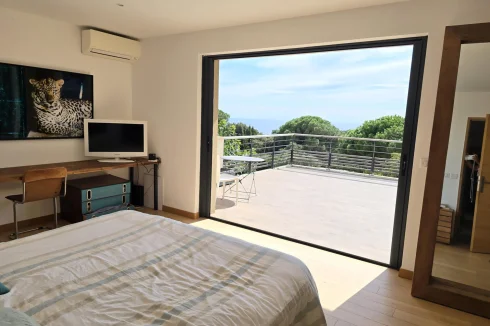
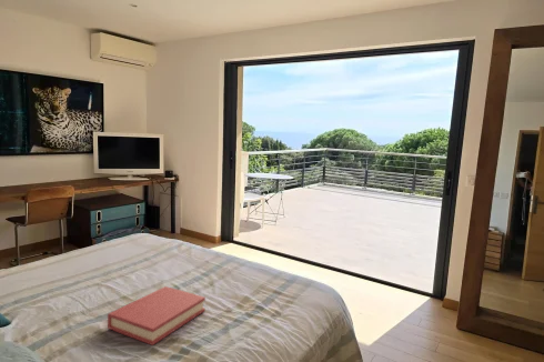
+ hardback book (159, 311)
